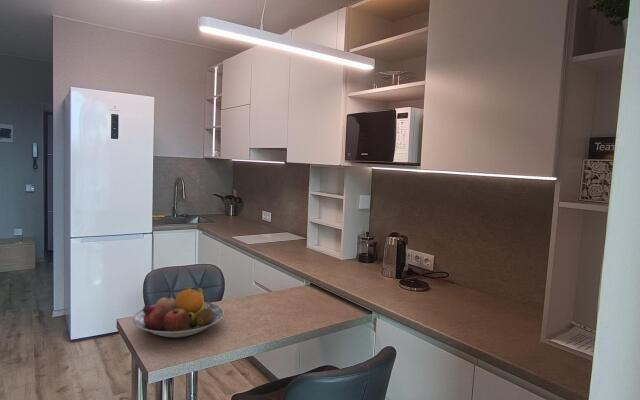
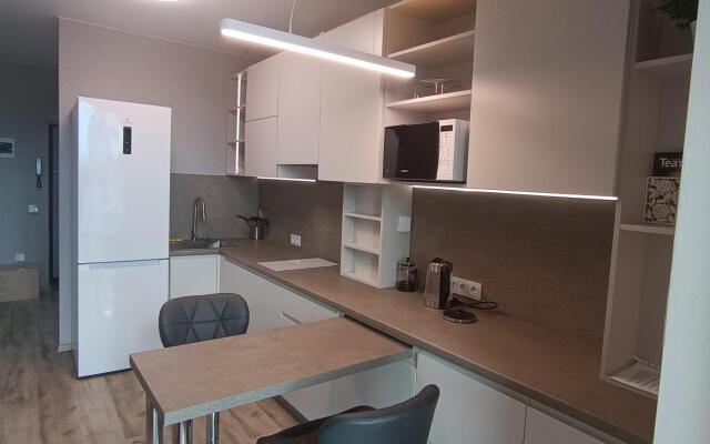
- fruit bowl (179, 311)
